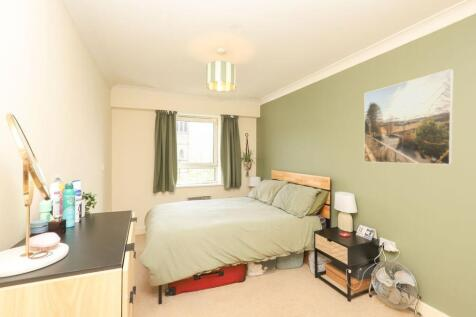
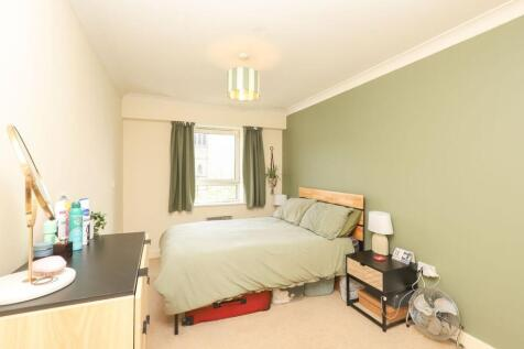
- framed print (401, 123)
